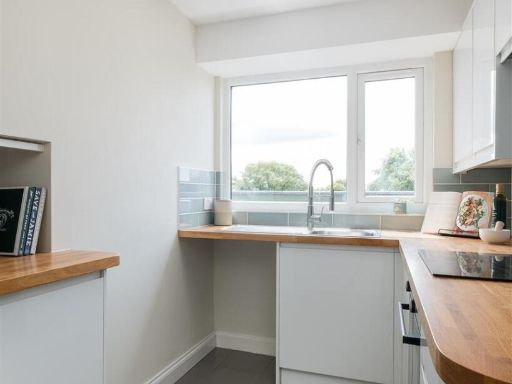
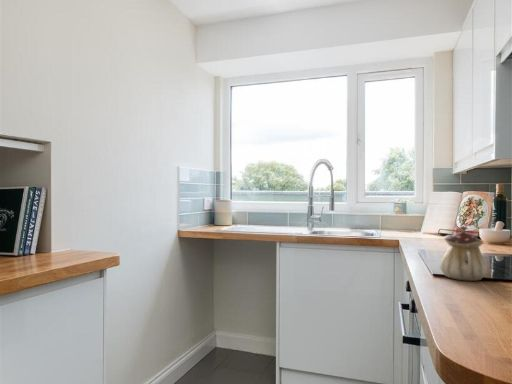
+ teapot (463, 251)
